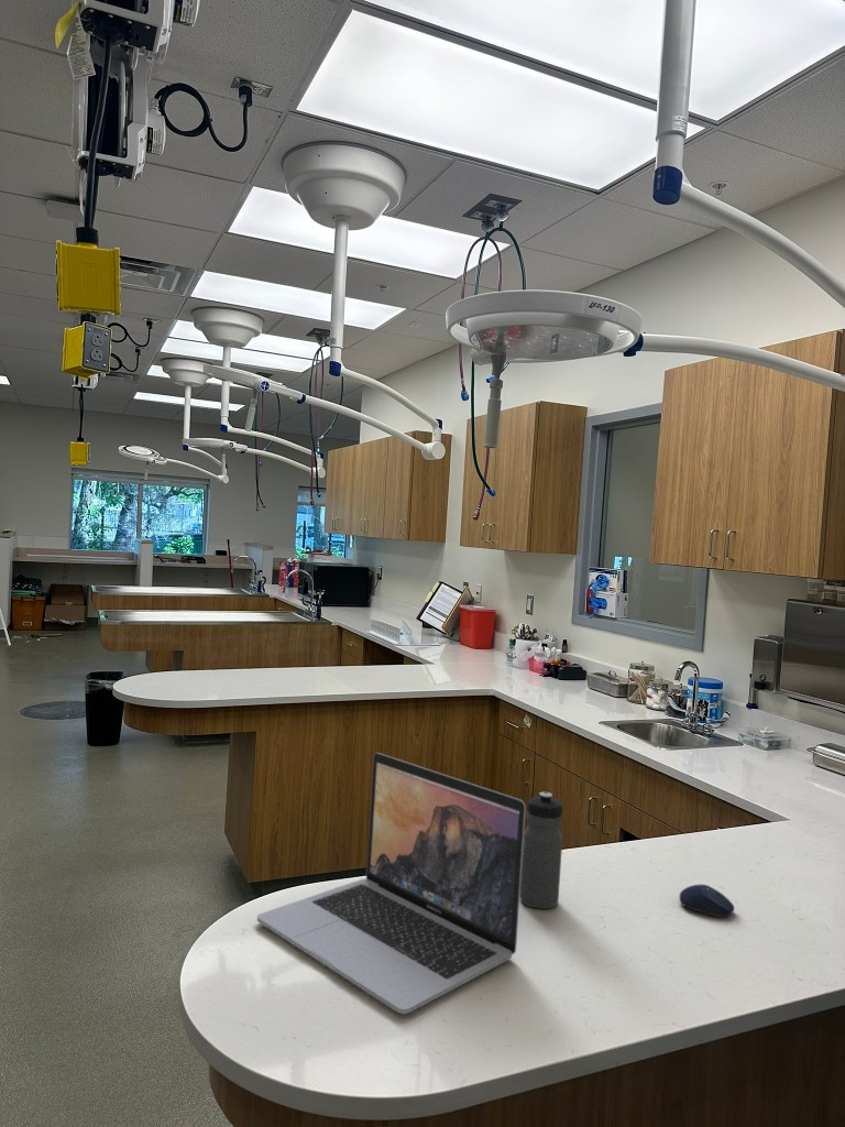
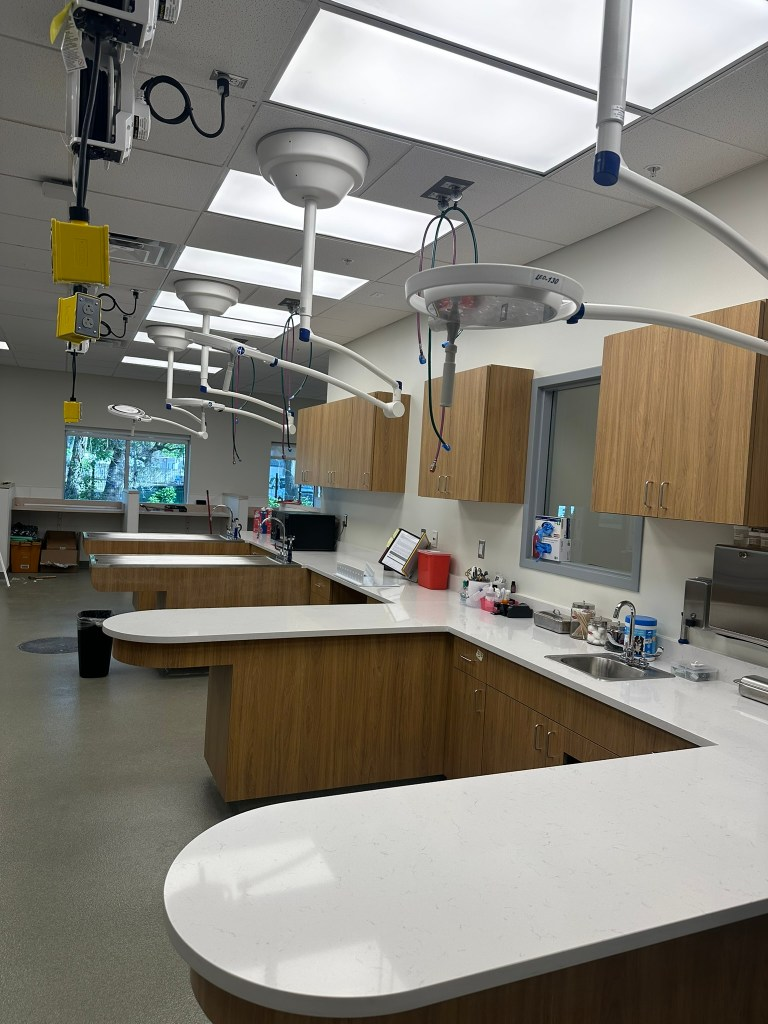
- water bottle (541, 846)
- laptop (386, 863)
- computer mouse (706, 897)
